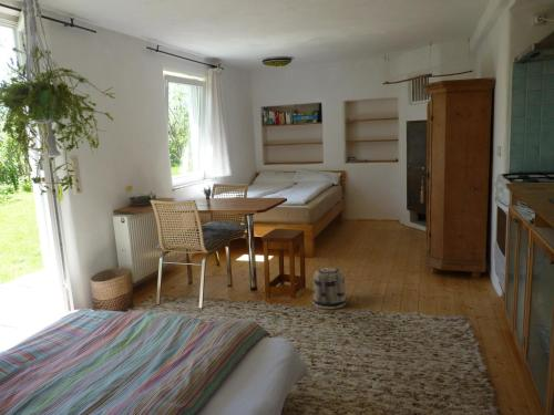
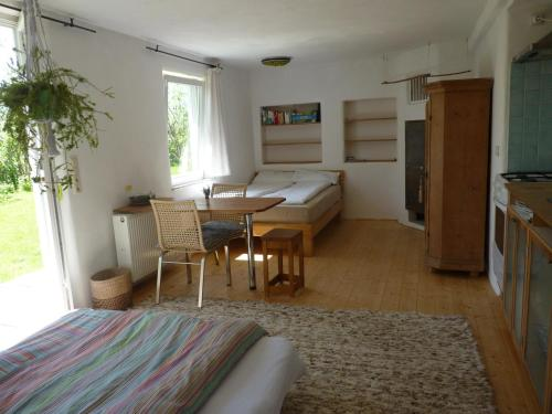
- basket (328, 281)
